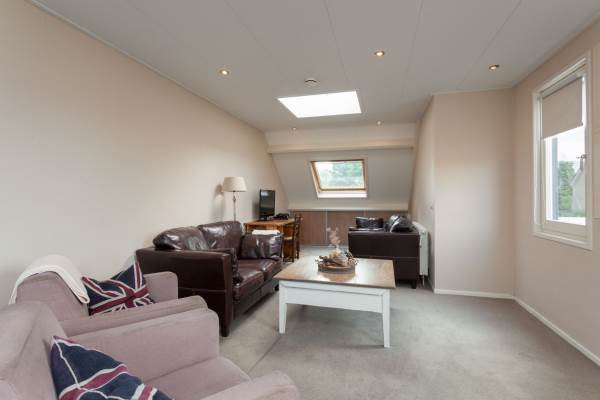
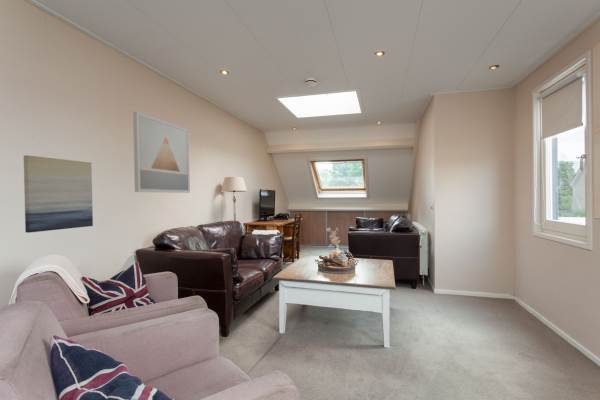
+ wall art (61, 194)
+ wall art (164, 157)
